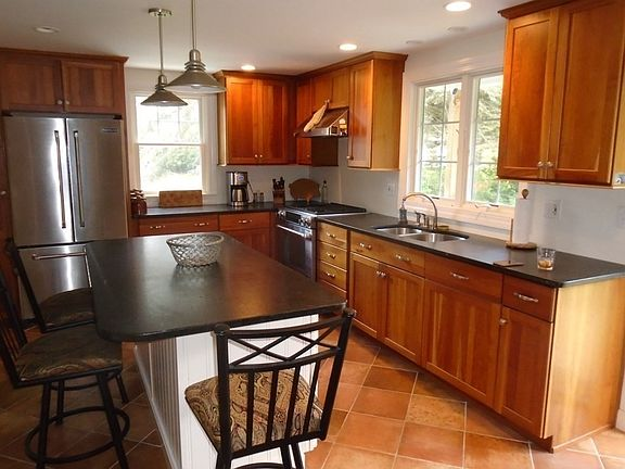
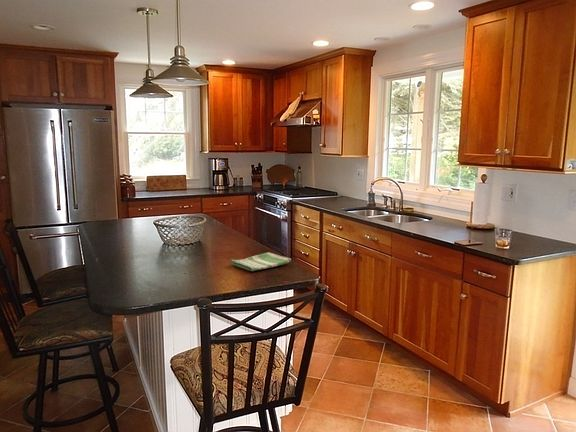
+ dish towel (261, 261)
